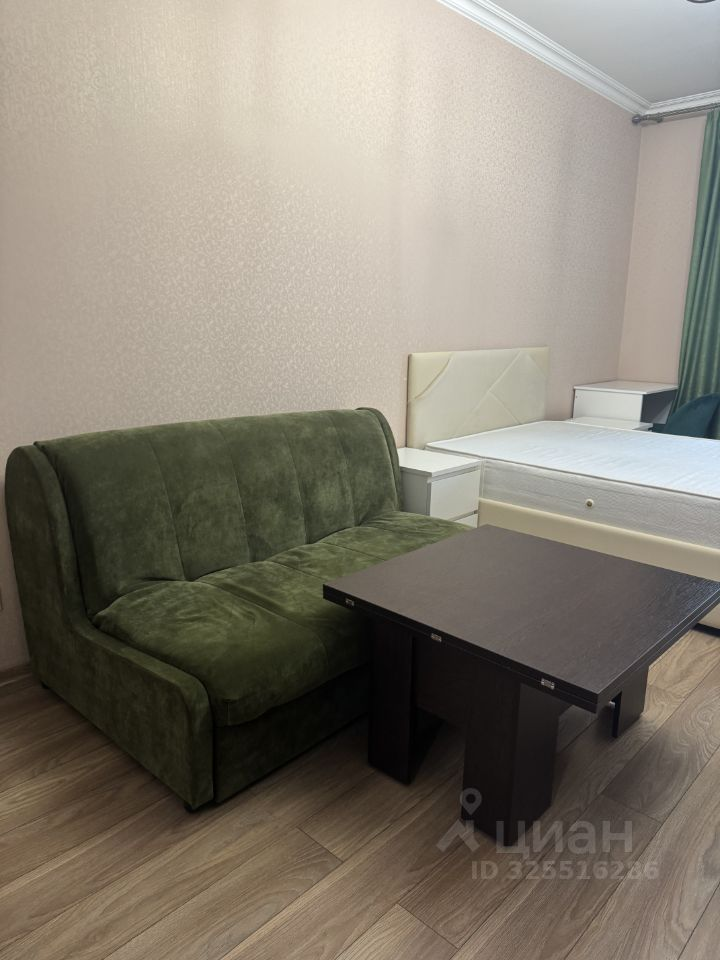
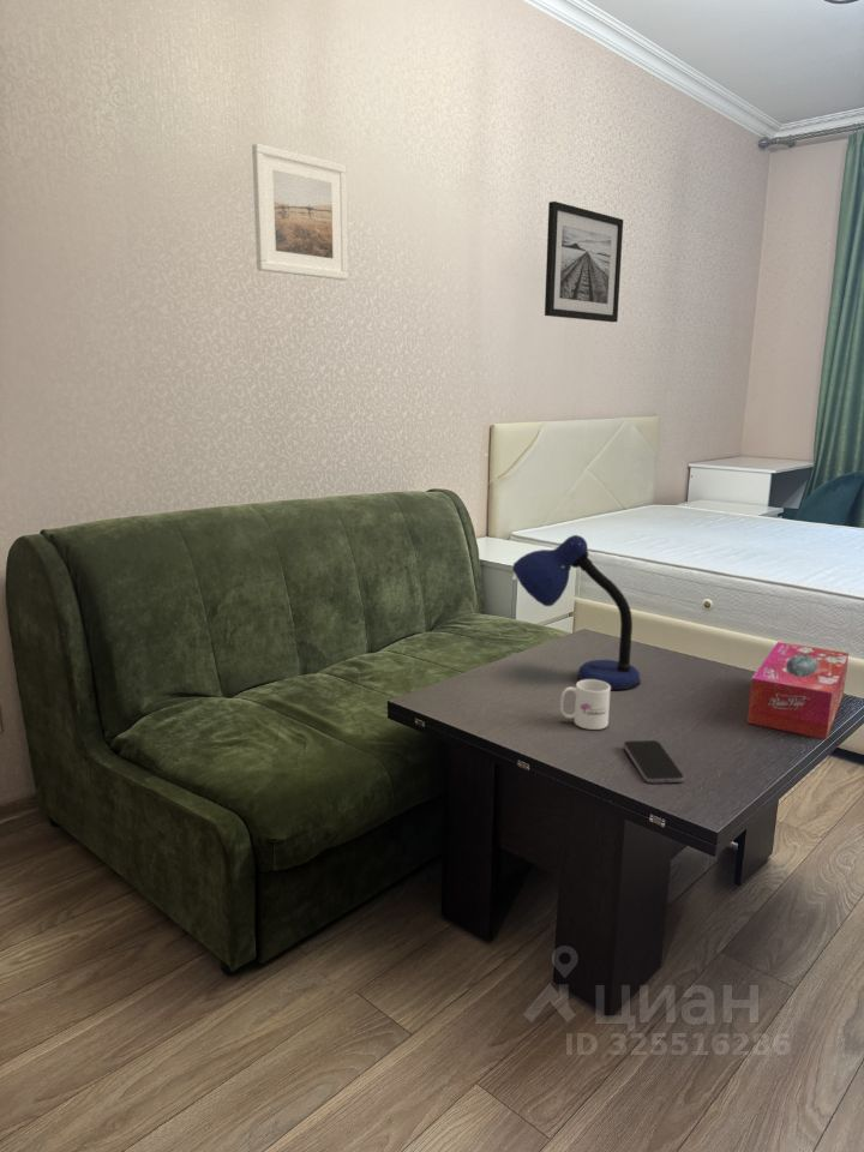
+ wall art (584, 265)
+ smartphone (652, 760)
+ mug (584, 703)
+ tissue box (799, 686)
+ desk lamp (559, 598)
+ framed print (302, 216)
